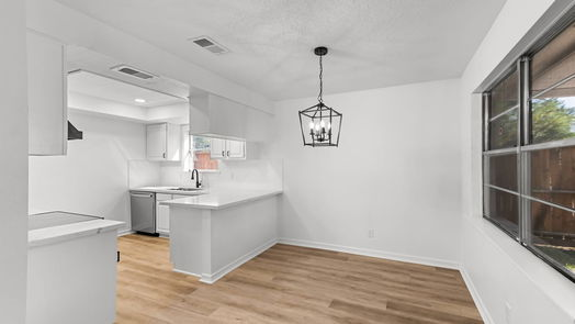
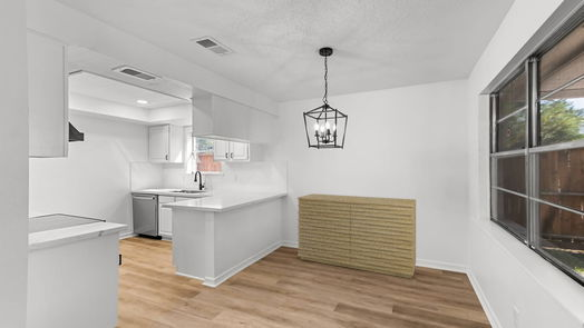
+ sideboard (354, 230)
